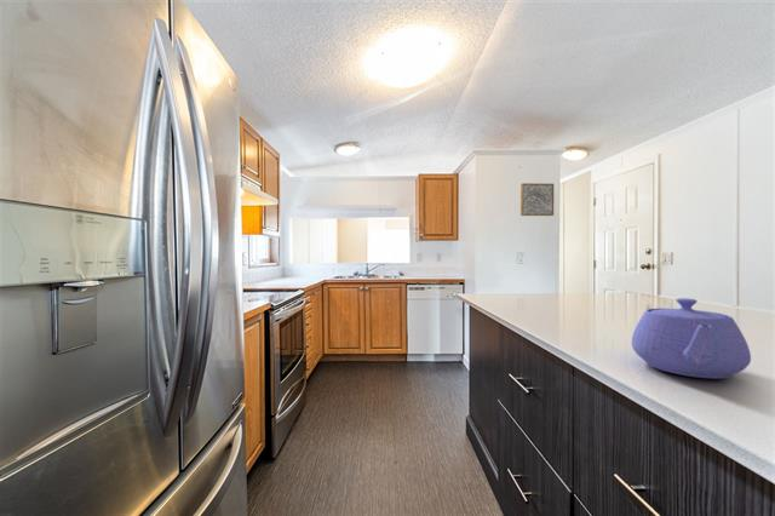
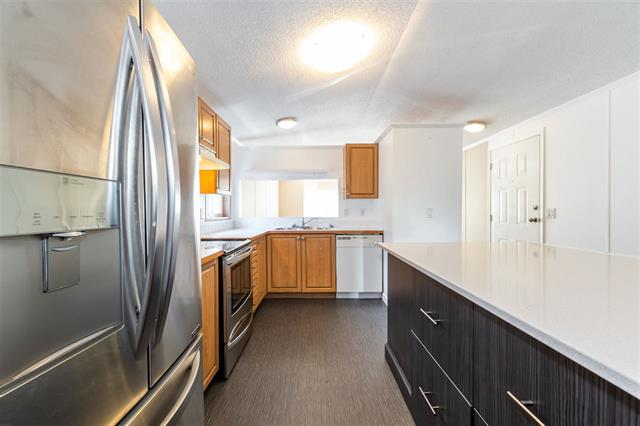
- wall art (536, 199)
- teapot (687, 334)
